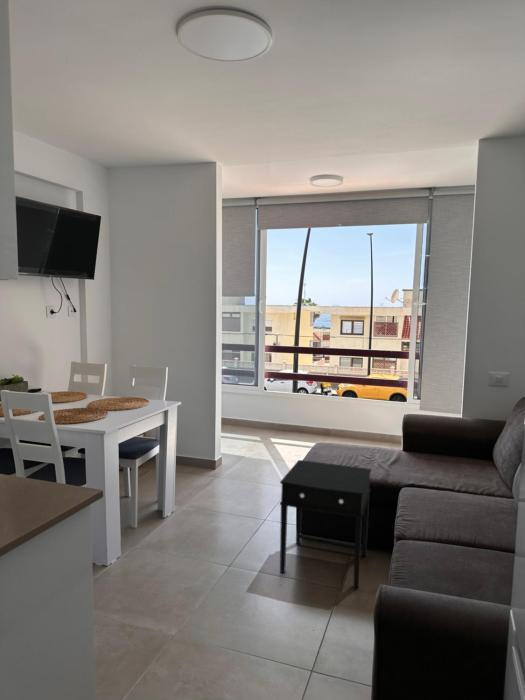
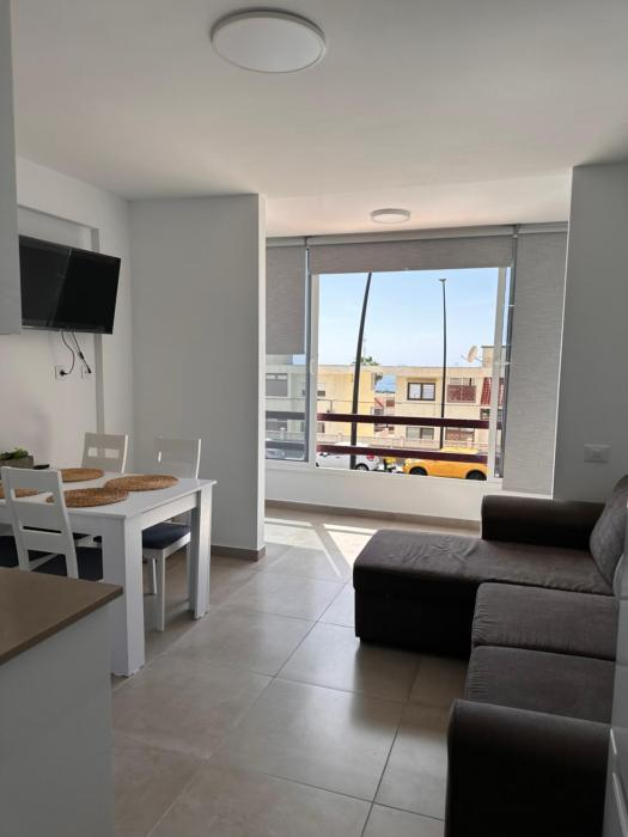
- side table (326, 512)
